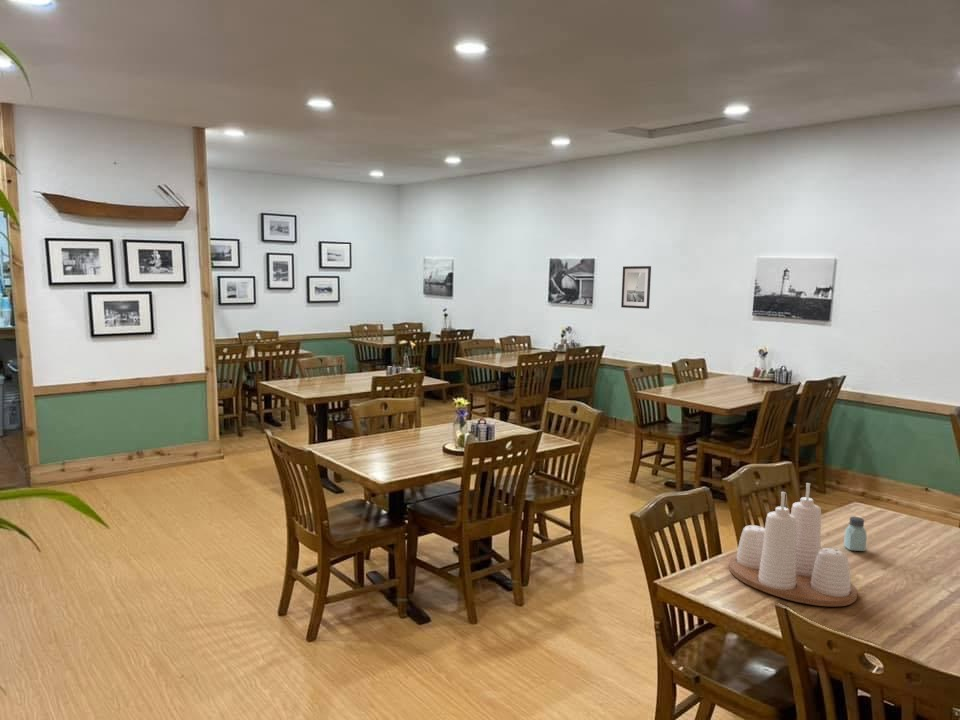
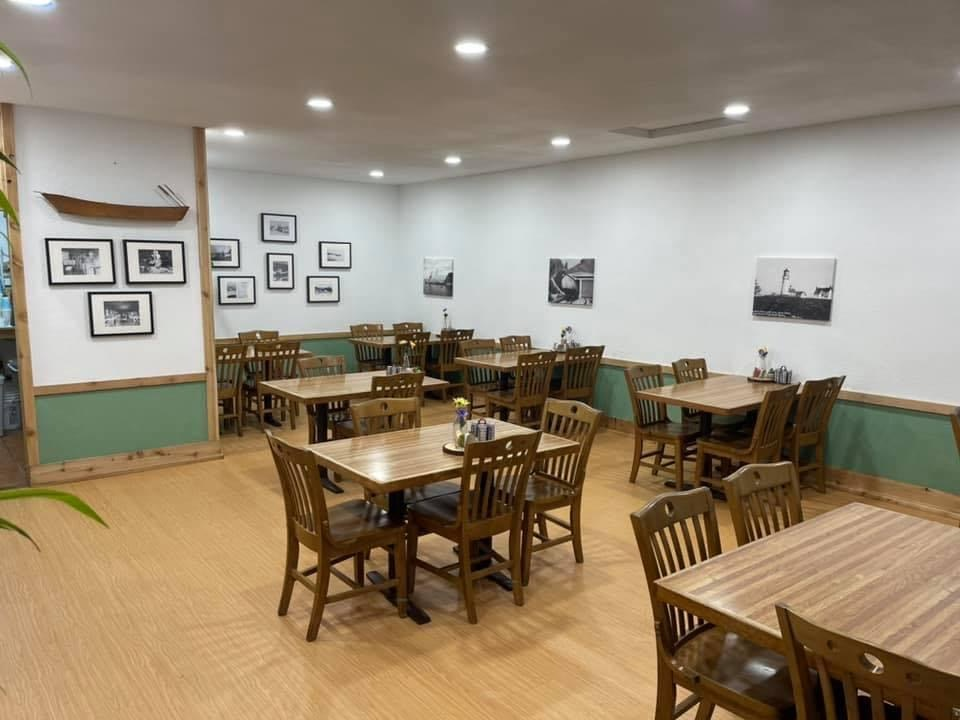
- saltshaker (855, 533)
- condiment set (792, 534)
- wall art (635, 287)
